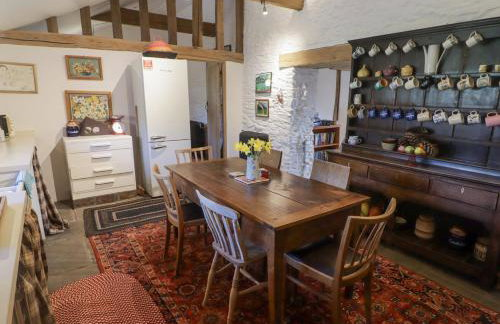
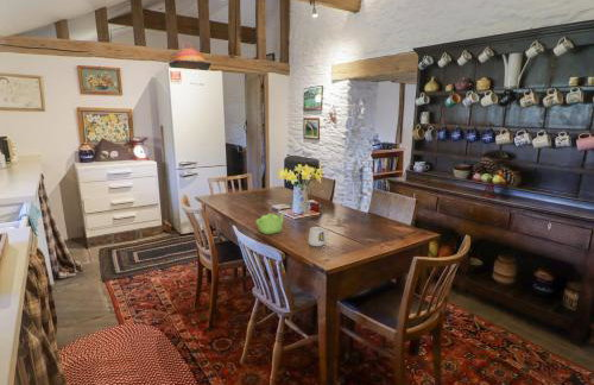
+ mug (318, 235)
+ teapot (271, 222)
